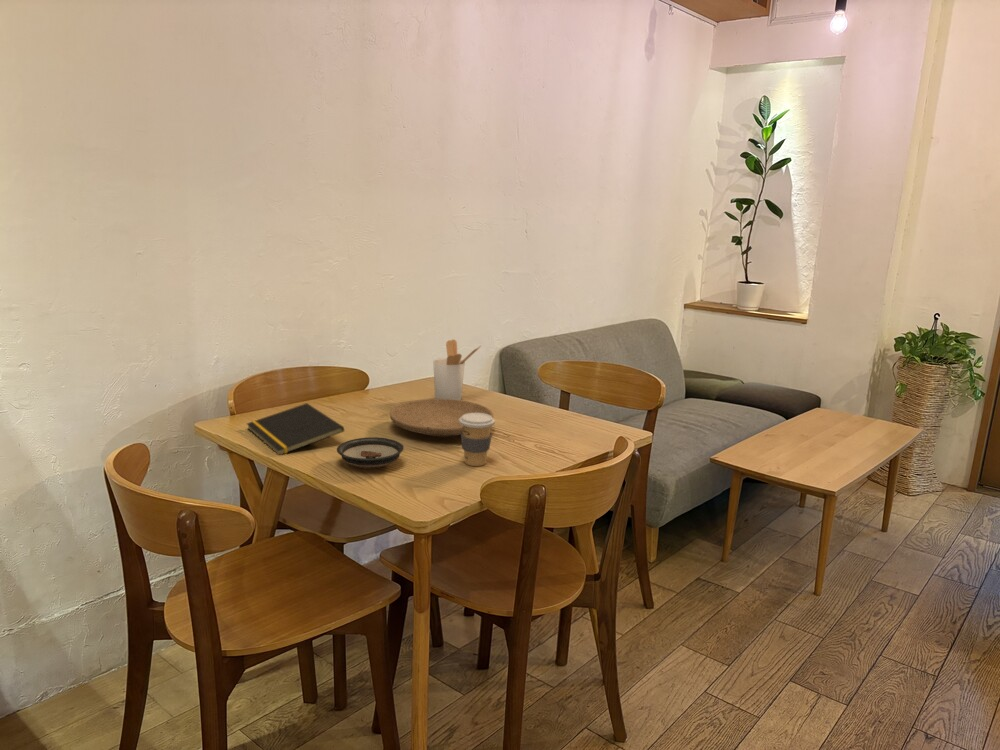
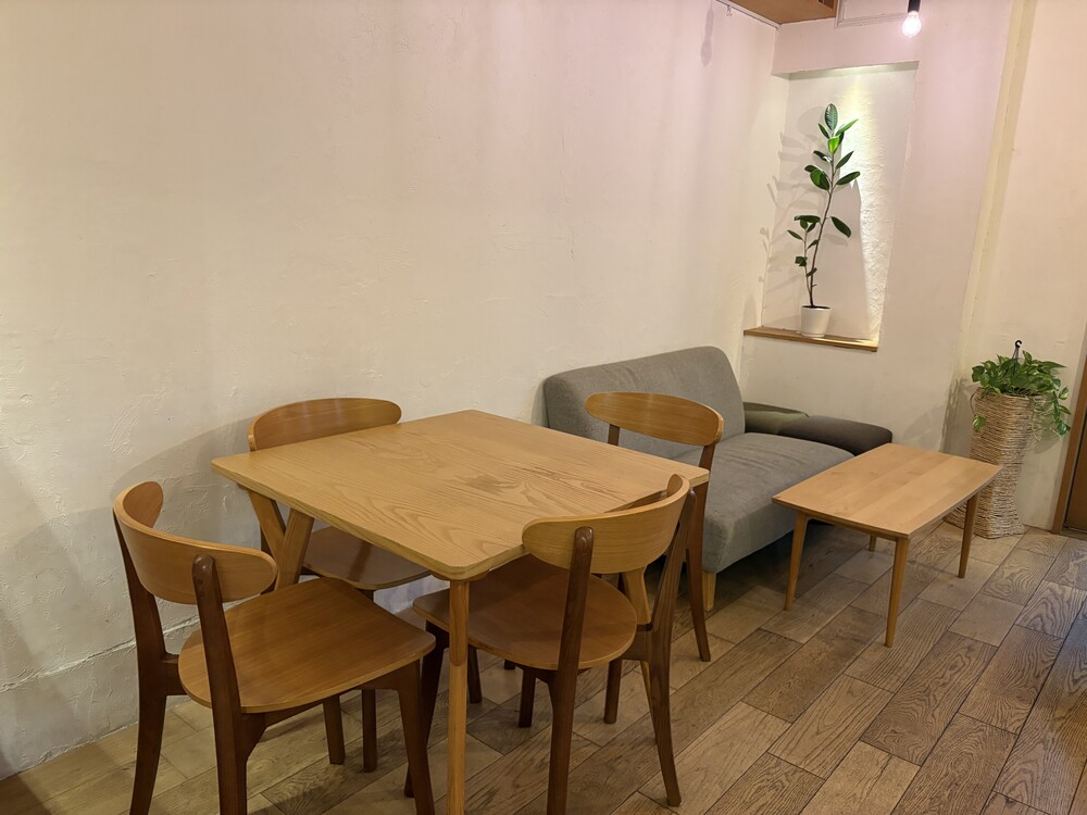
- utensil holder (457, 371)
- saucer (370, 455)
- notepad (294, 427)
- coffee cup (476, 439)
- plate (441, 420)
